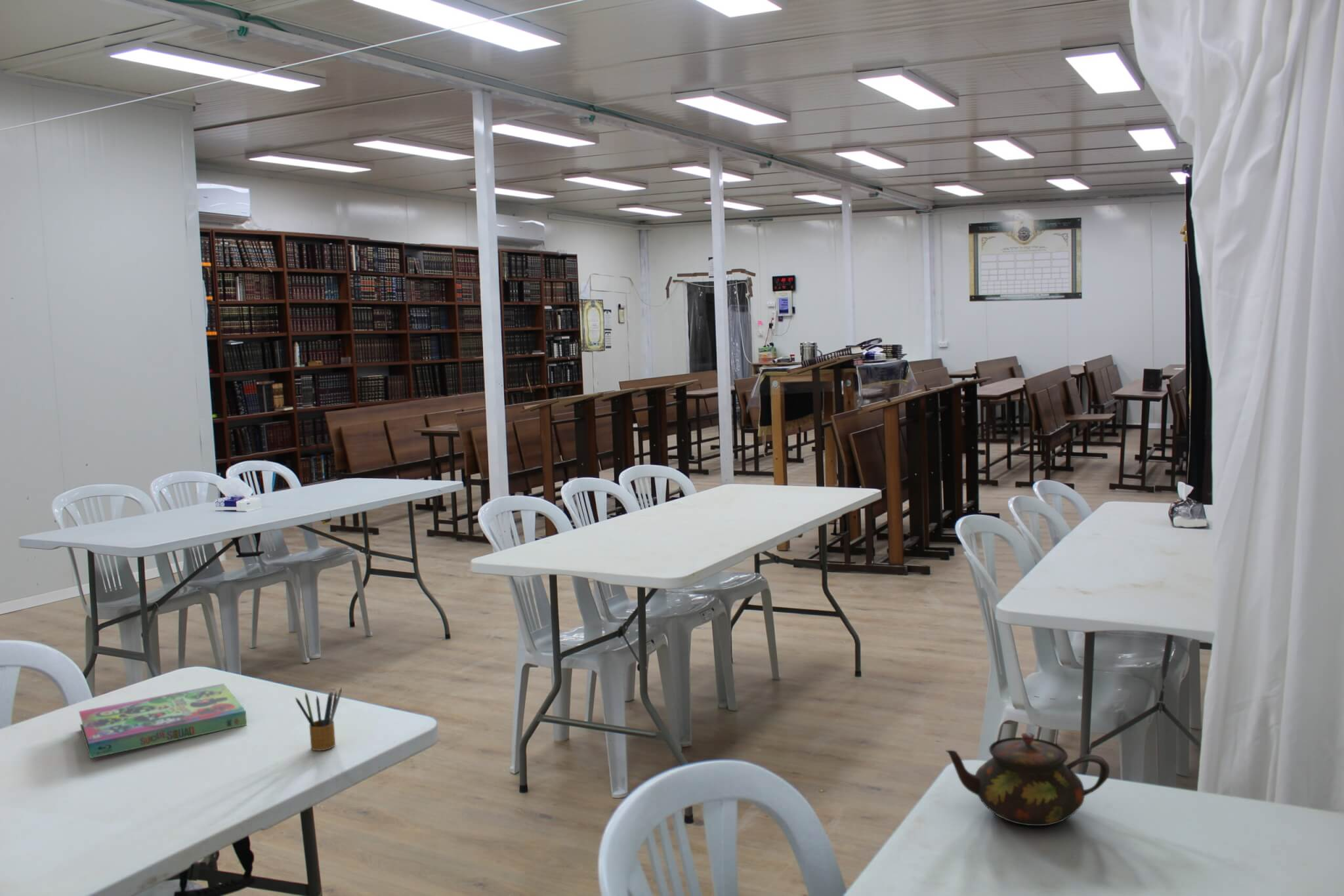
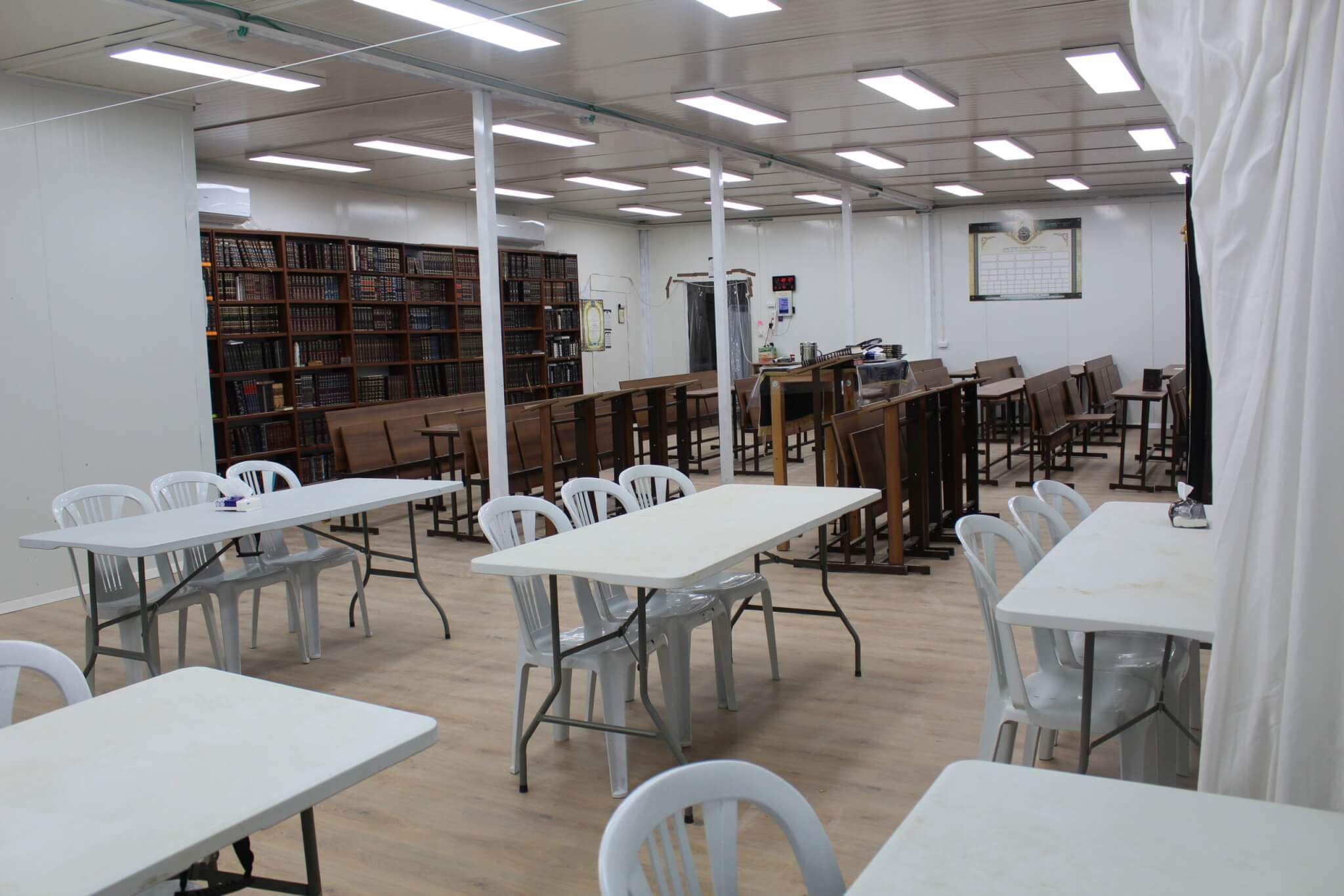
- teapot (1026, 773)
- pencil box (320, 718)
- book (162, 718)
